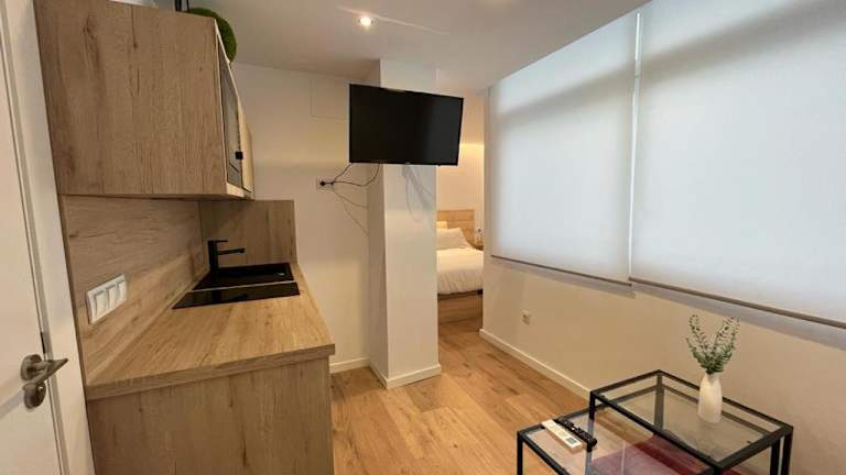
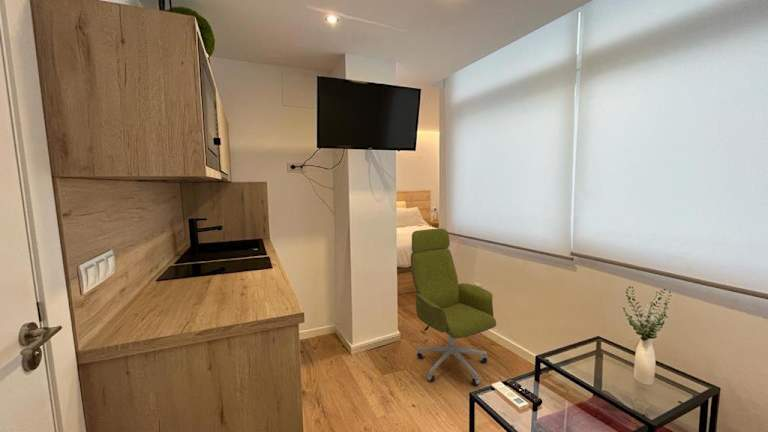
+ office chair (448, 299)
